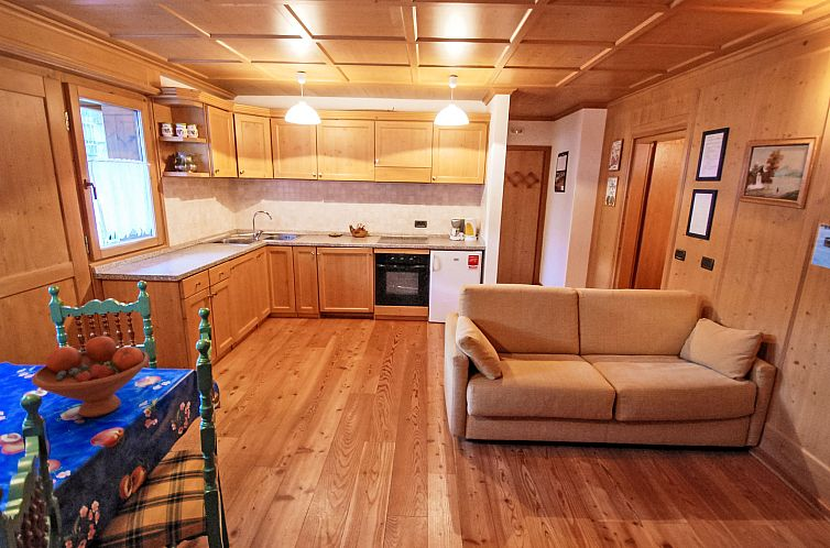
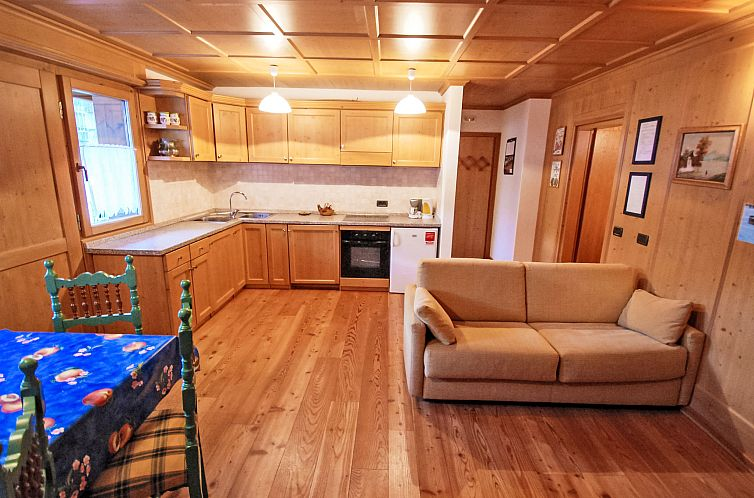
- fruit bowl (96, 379)
